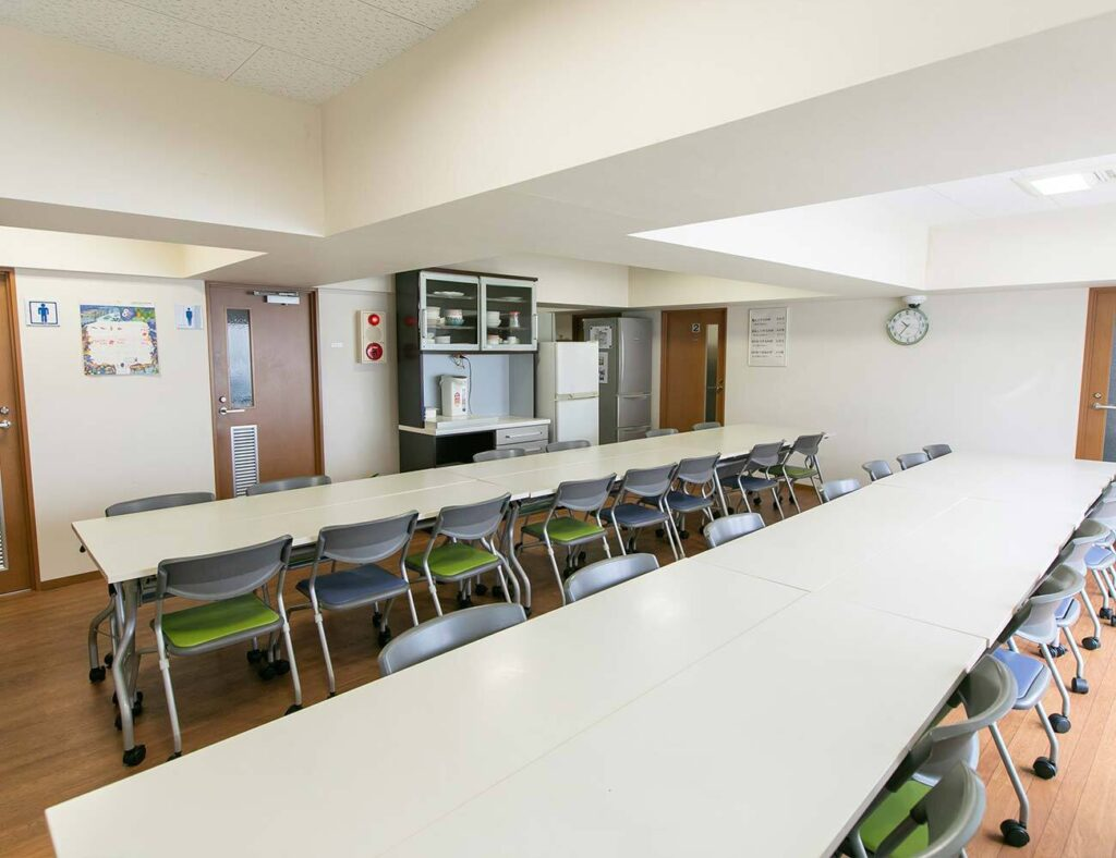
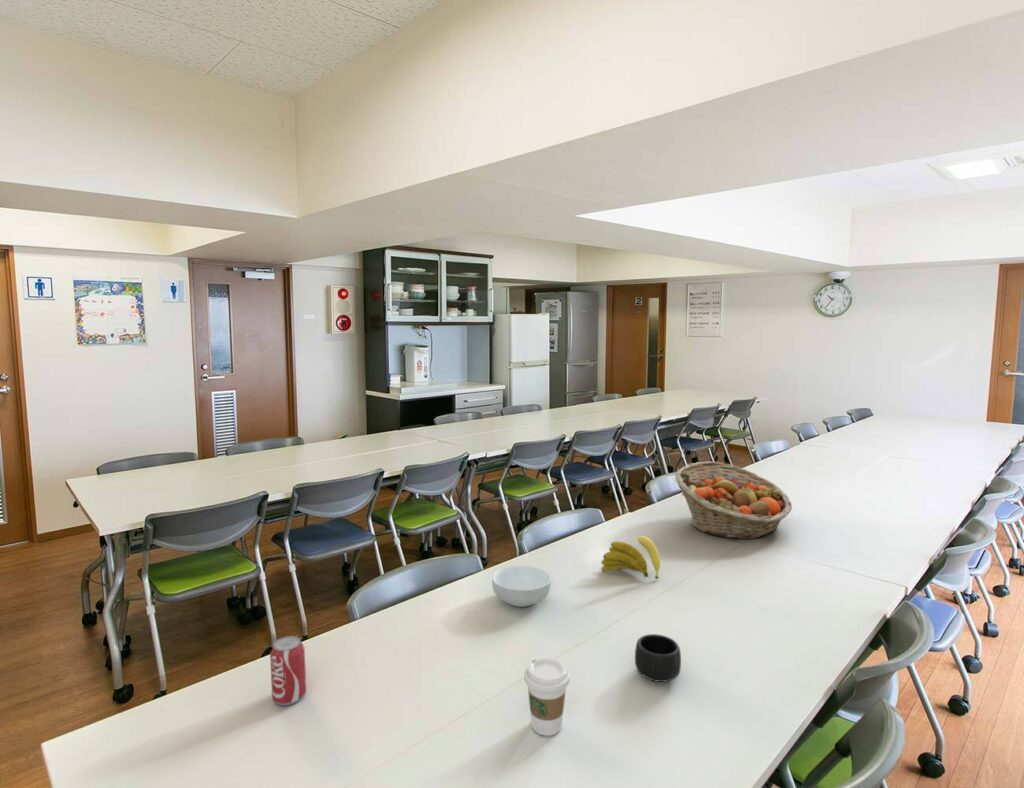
+ banana (627, 553)
+ mug (656, 661)
+ cereal bowl (521, 588)
+ fruit basket (731, 498)
+ beverage can (288, 669)
+ coffee cup (546, 696)
